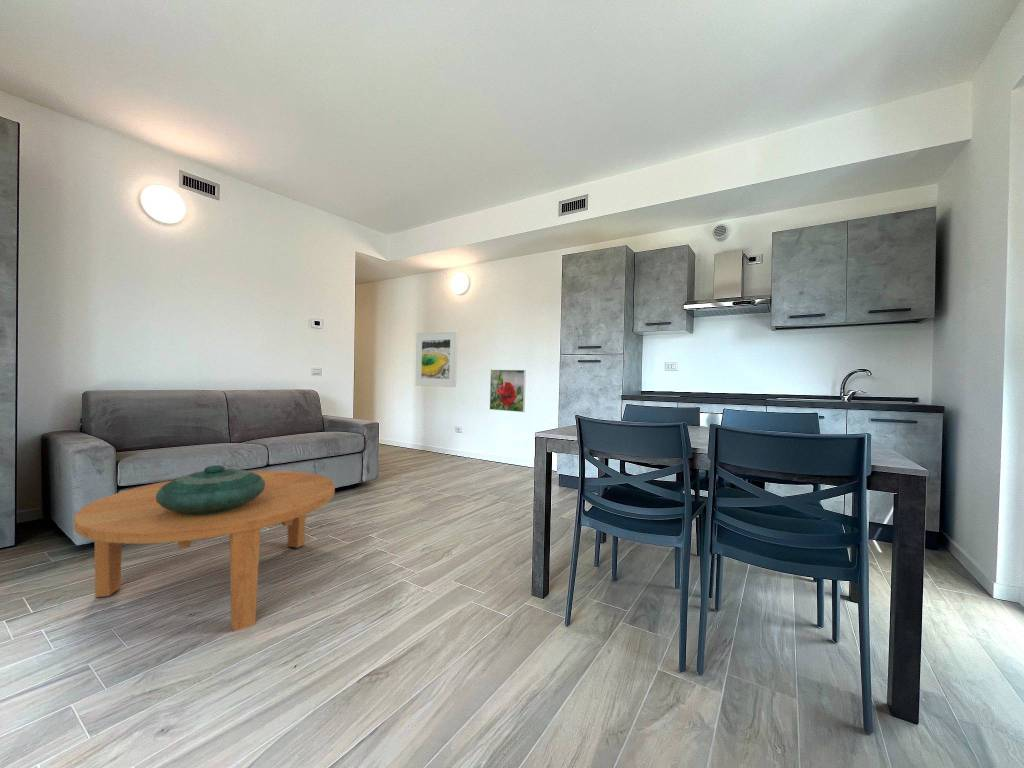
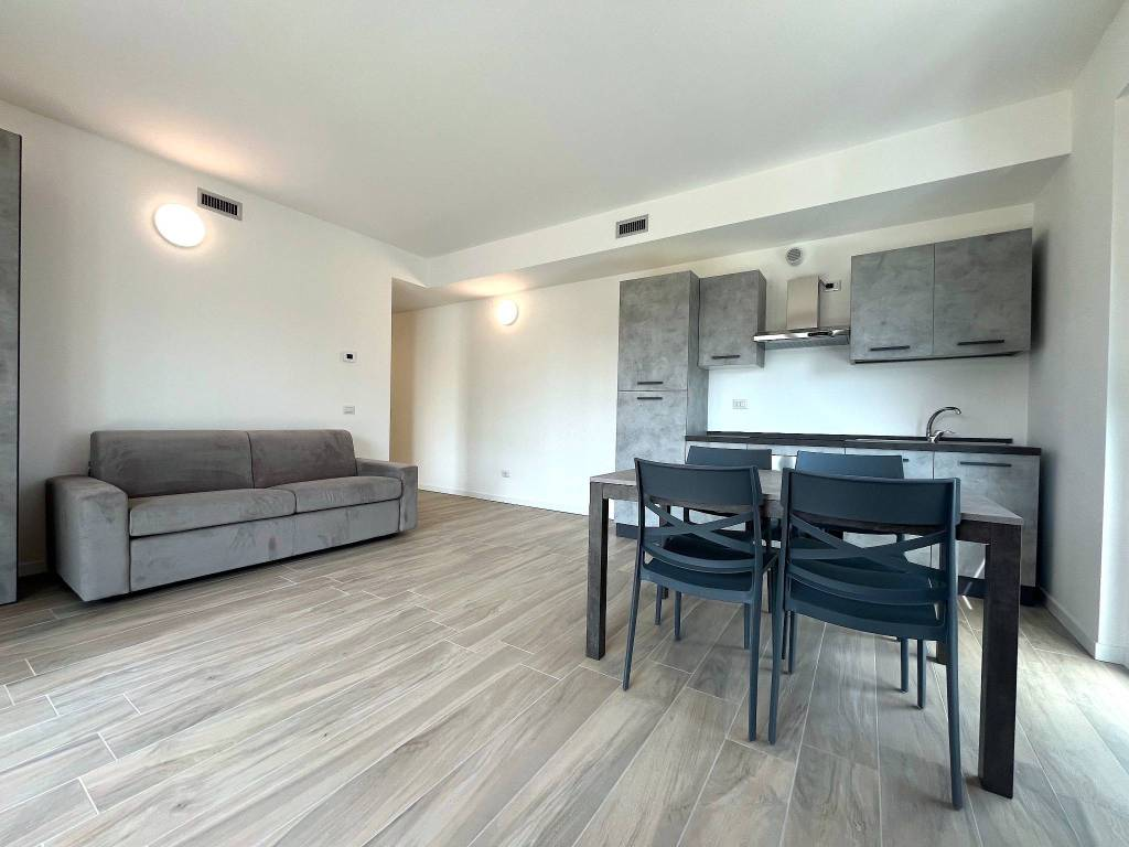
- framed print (507, 390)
- coffee table (223, 535)
- decorative bowl (214, 485)
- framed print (435, 359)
